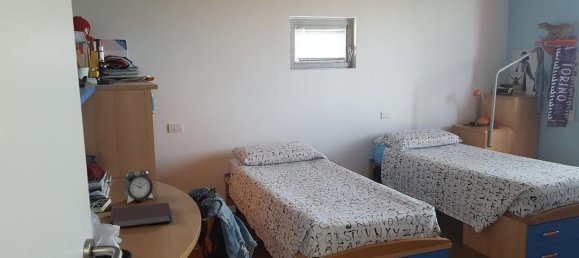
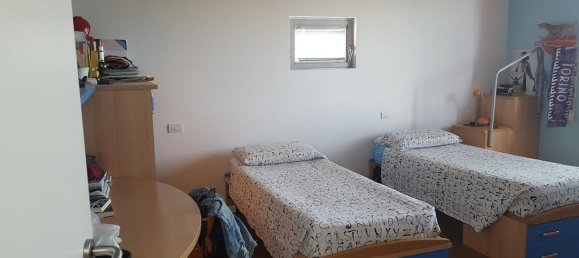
- notebook (141, 214)
- alarm clock (137, 185)
